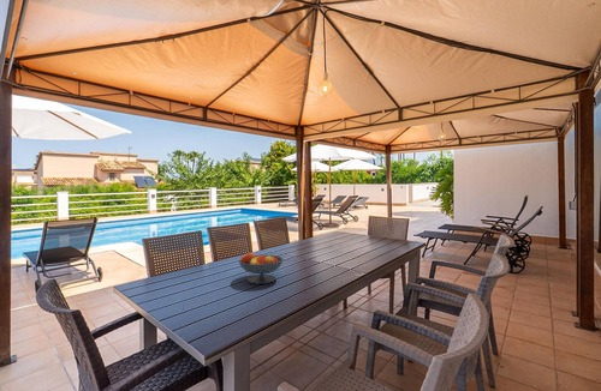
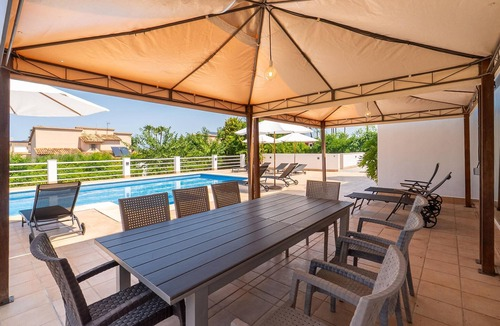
- fruit bowl (261, 265)
